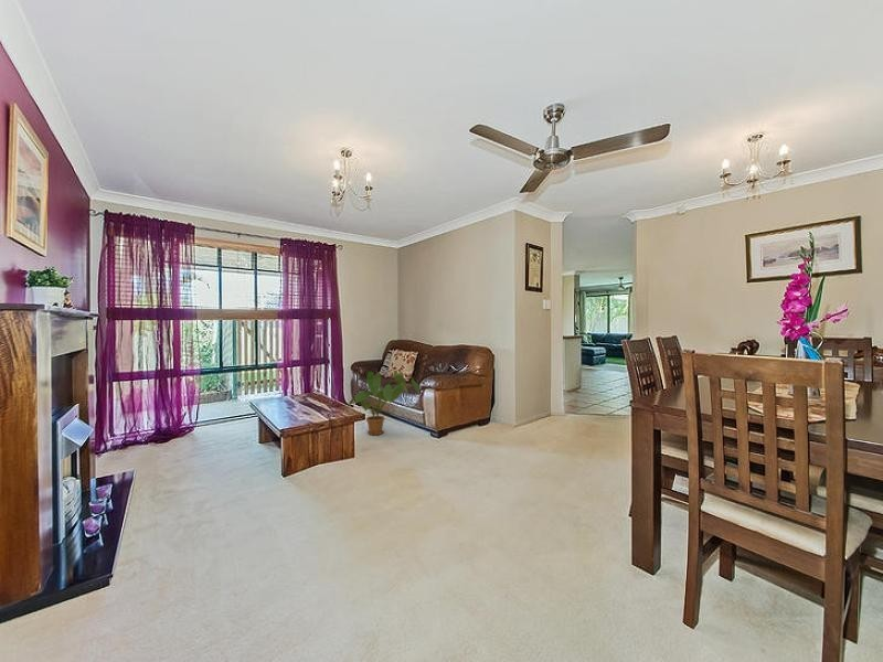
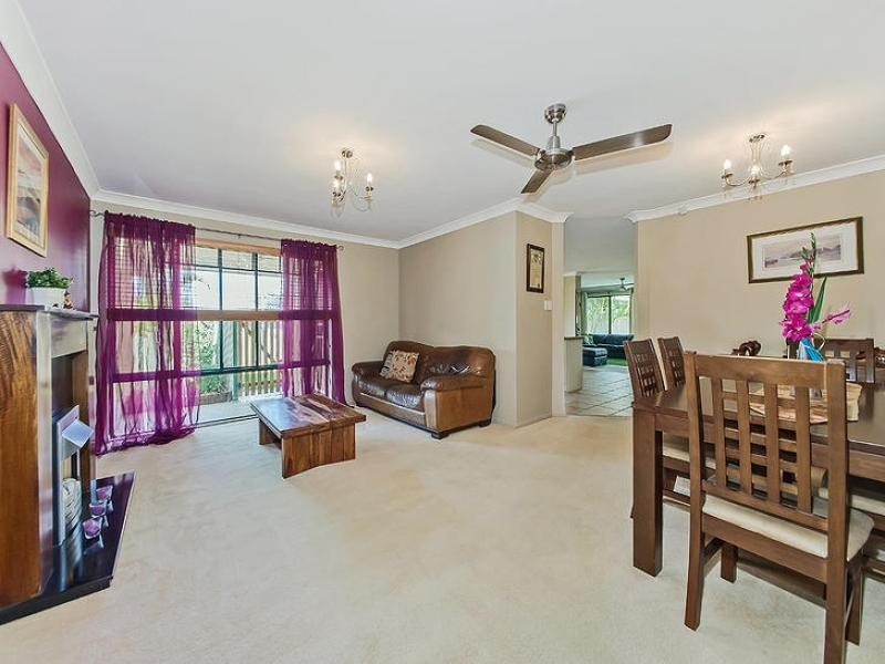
- house plant (384, 402)
